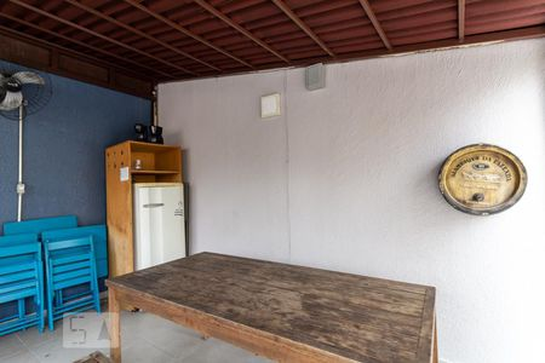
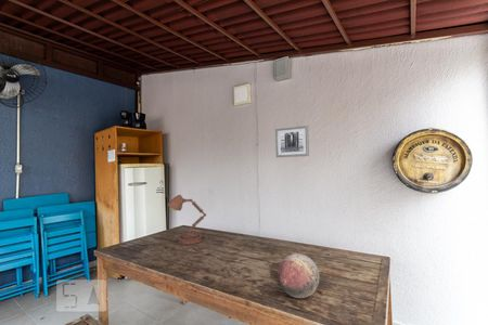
+ desk lamp (193, 223)
+ decorative orb (297, 275)
+ wall art (291, 142)
